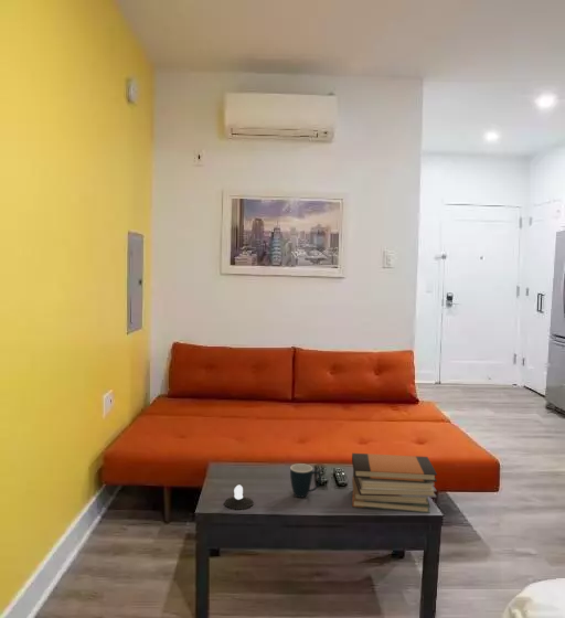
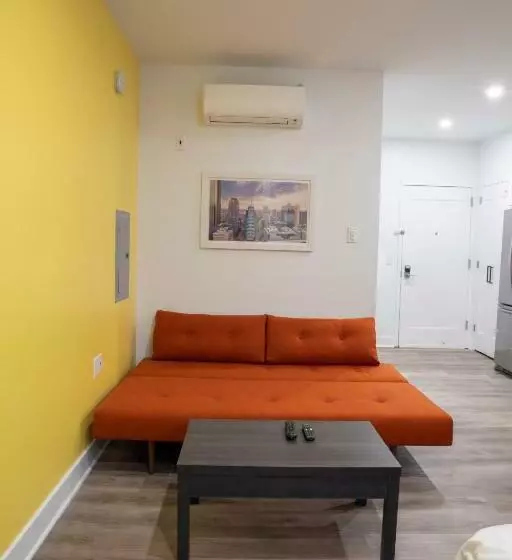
- book stack (392, 481)
- candle (238, 493)
- mug (305, 481)
